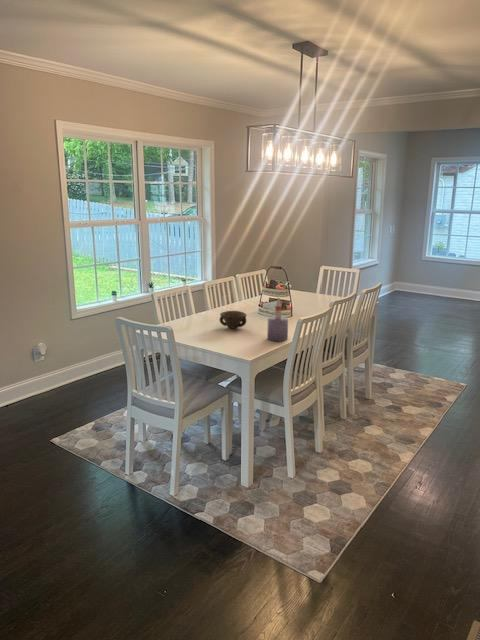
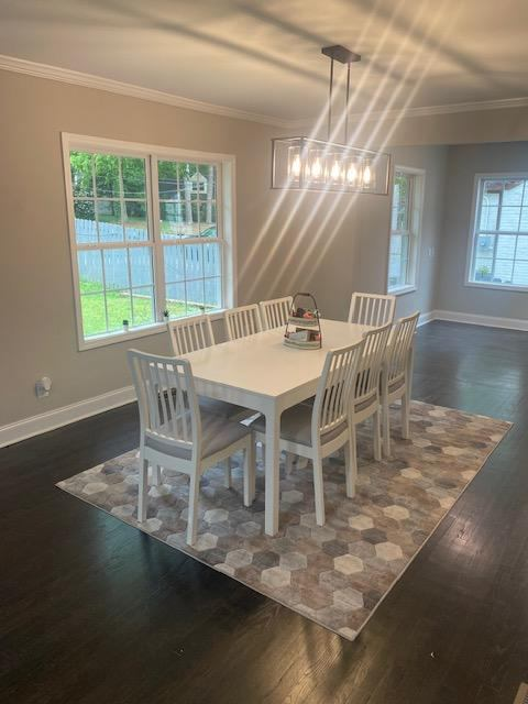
- bottle (278, 318)
- bowl (232, 320)
